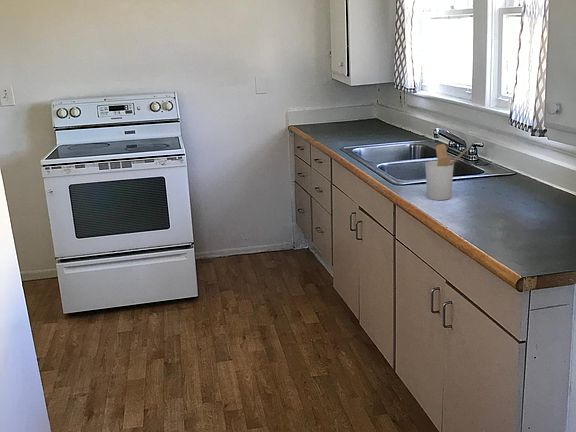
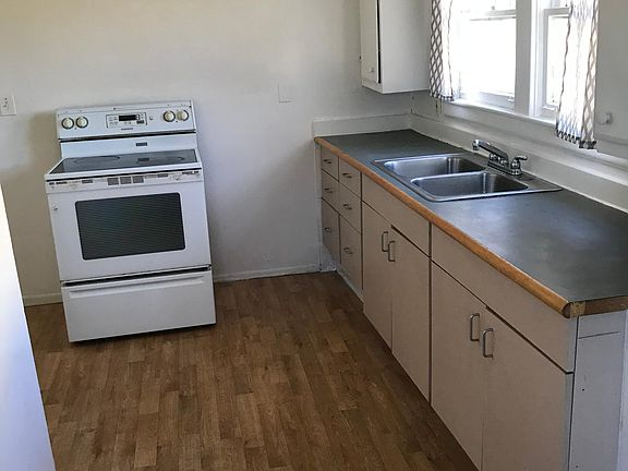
- utensil holder (446, 172)
